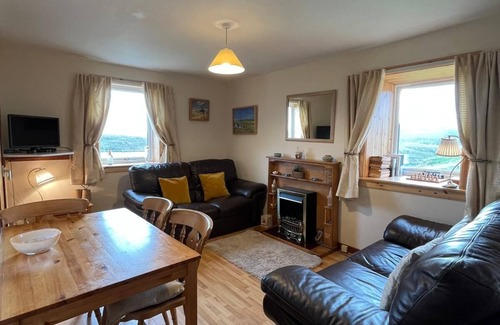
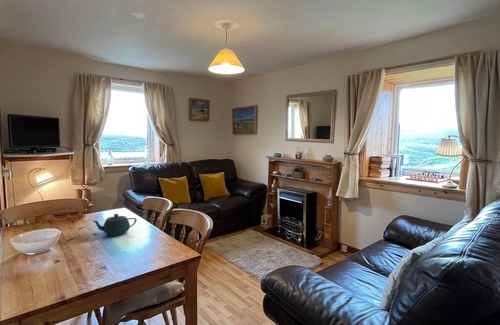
+ teapot (115, 223)
